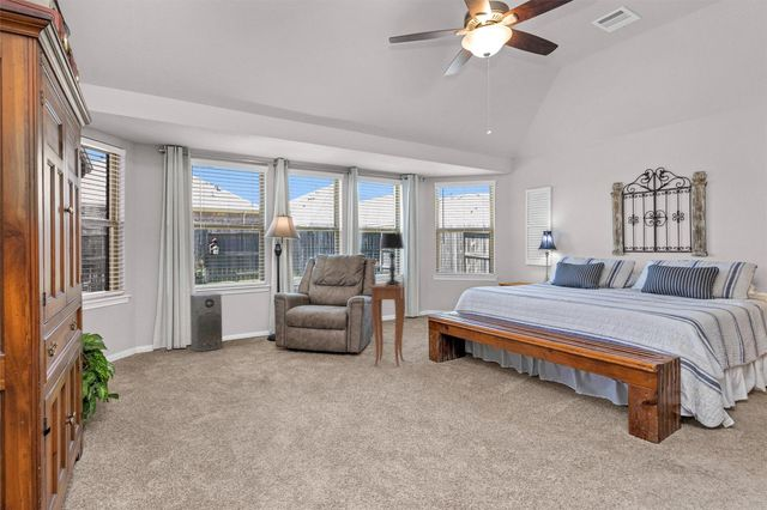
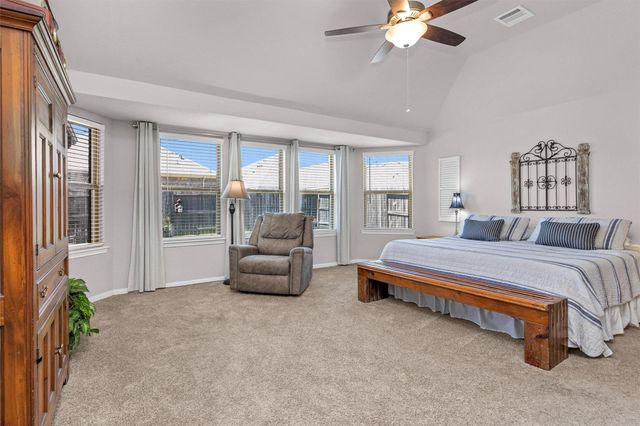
- air purifier (205, 320)
- table lamp (392, 259)
- side table (381, 323)
